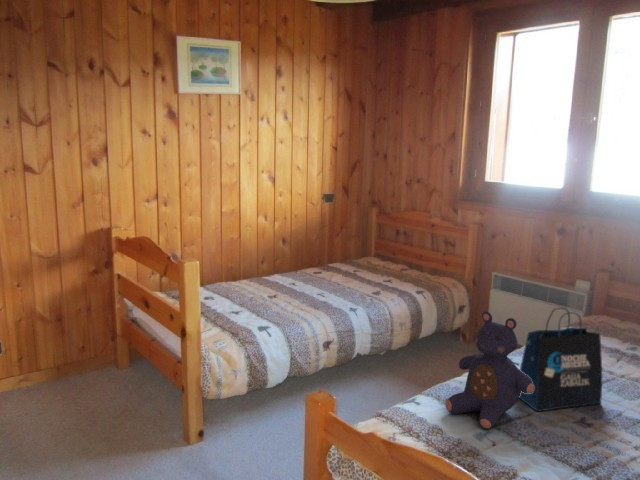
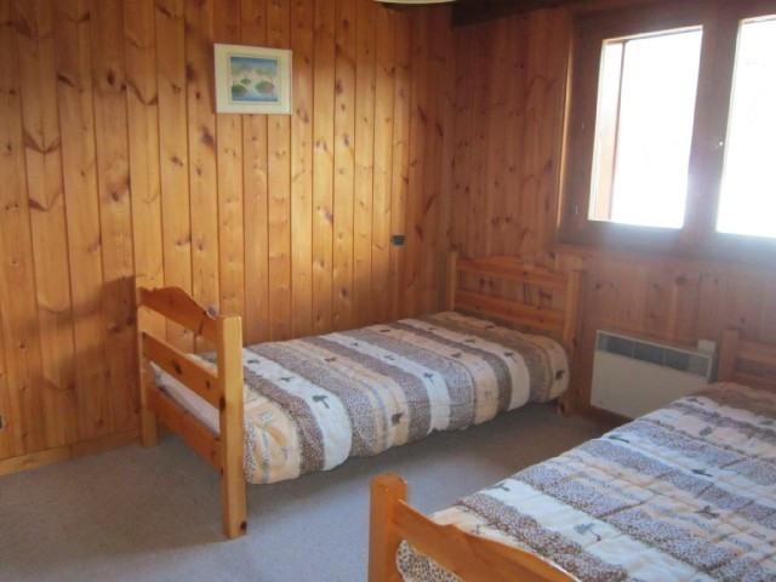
- teddy bear (487, 366)
- tote bag (561, 355)
